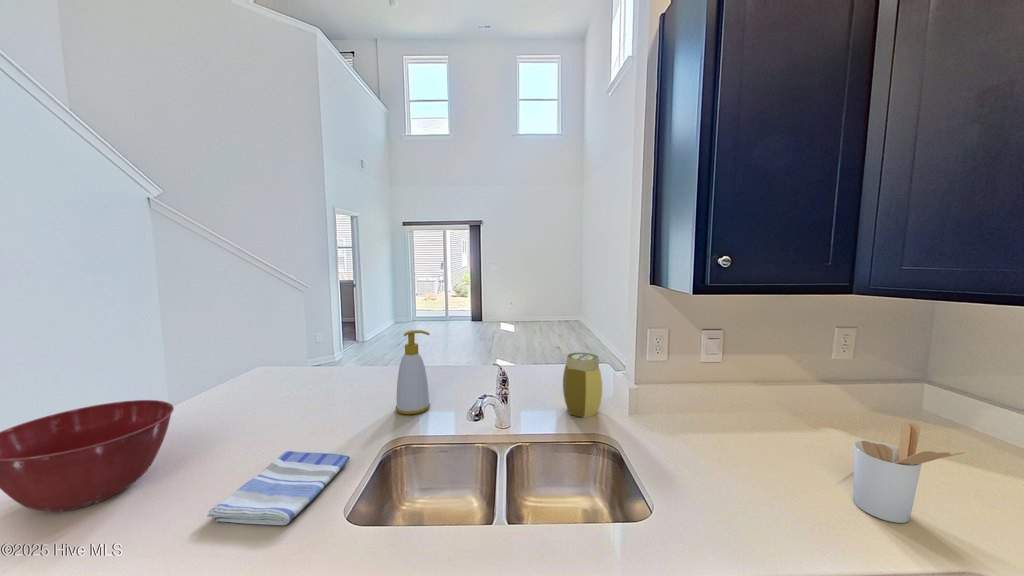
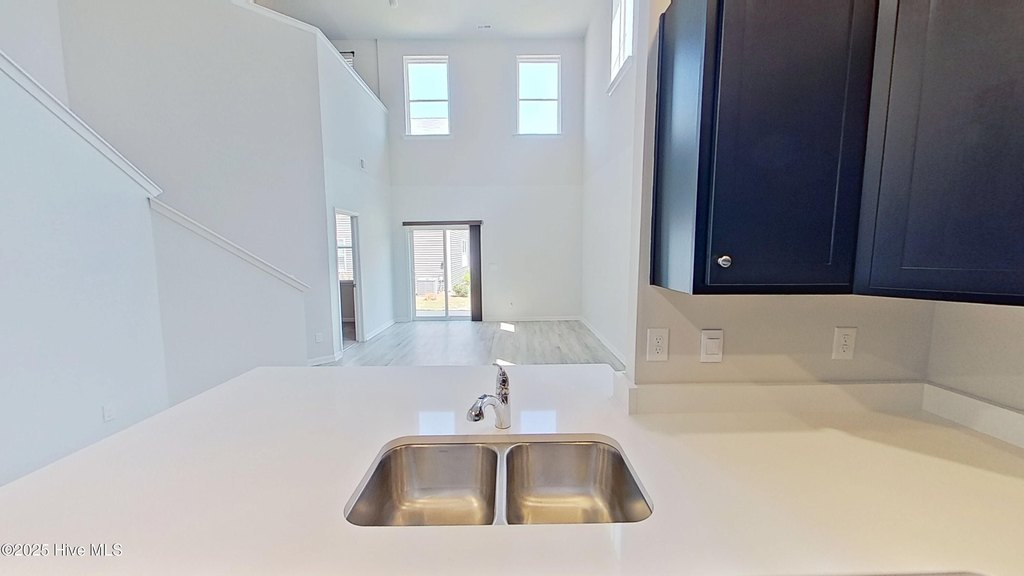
- mixing bowl (89, 457)
- dish towel (287, 482)
- utensil holder (900, 474)
- jar (582, 384)
- soap bottle (412, 370)
